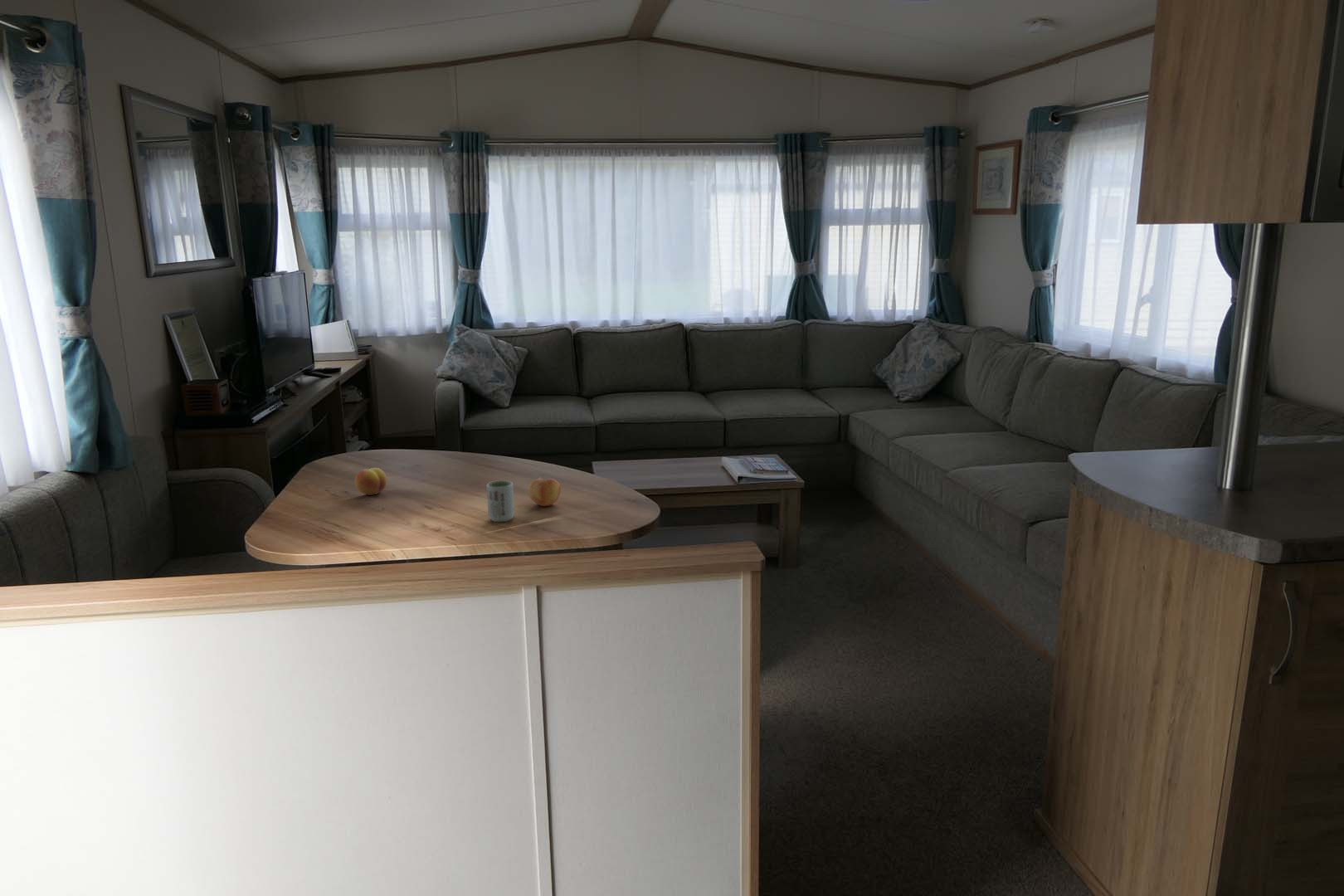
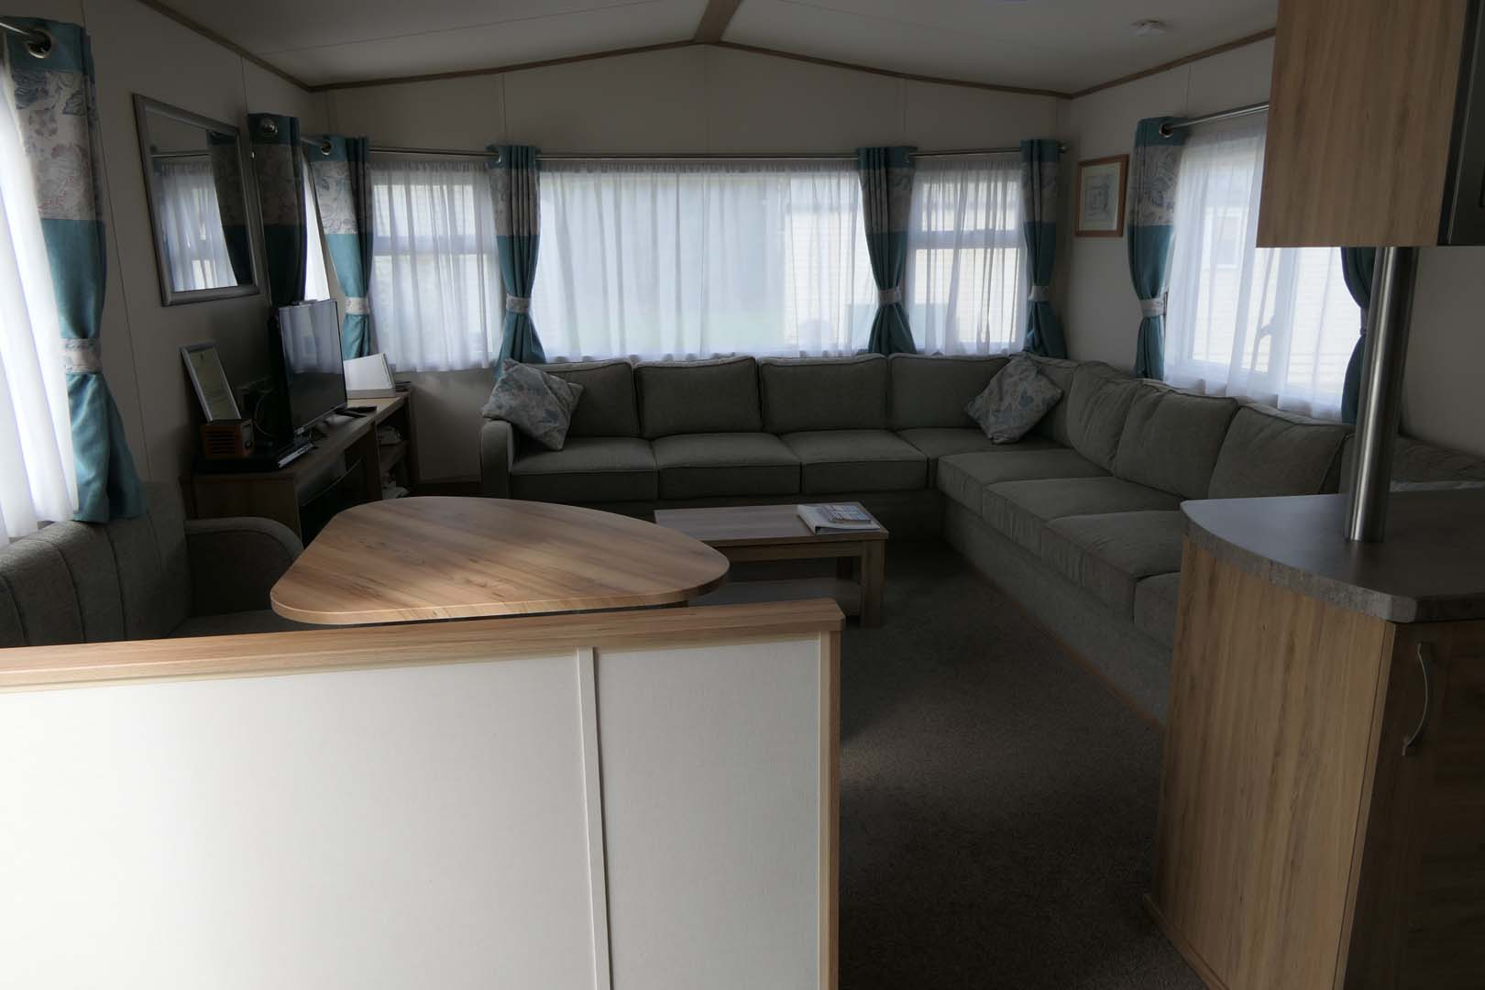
- fruit (371, 481)
- cup (500, 501)
- fruit (543, 493)
